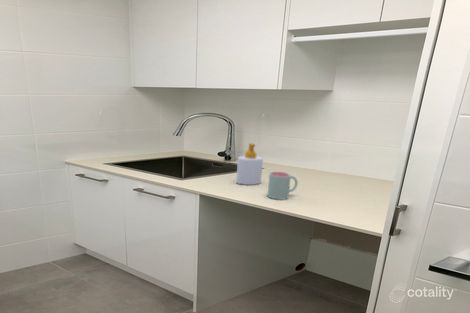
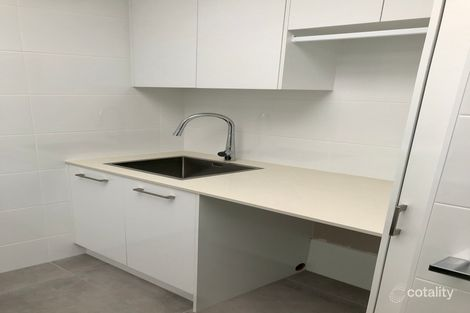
- soap bottle (250, 163)
- mug (283, 185)
